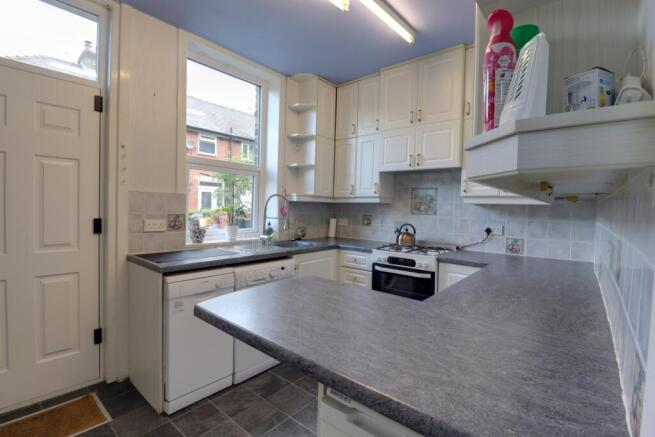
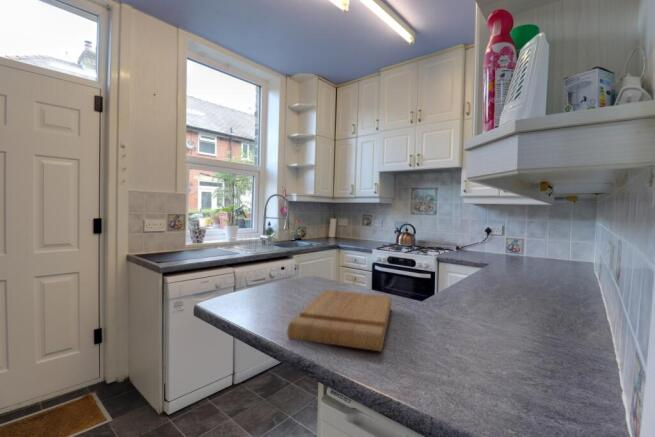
+ cutting board (347, 314)
